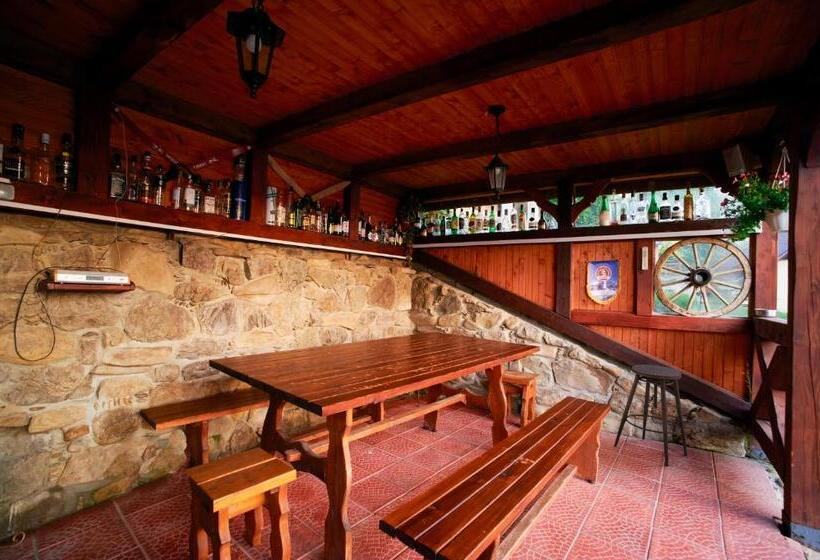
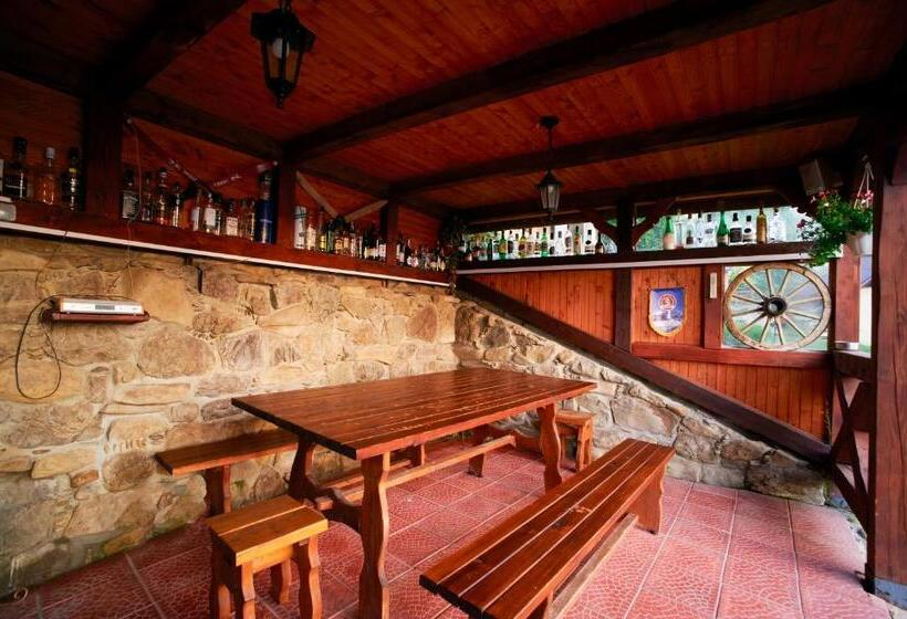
- stool (647, 409)
